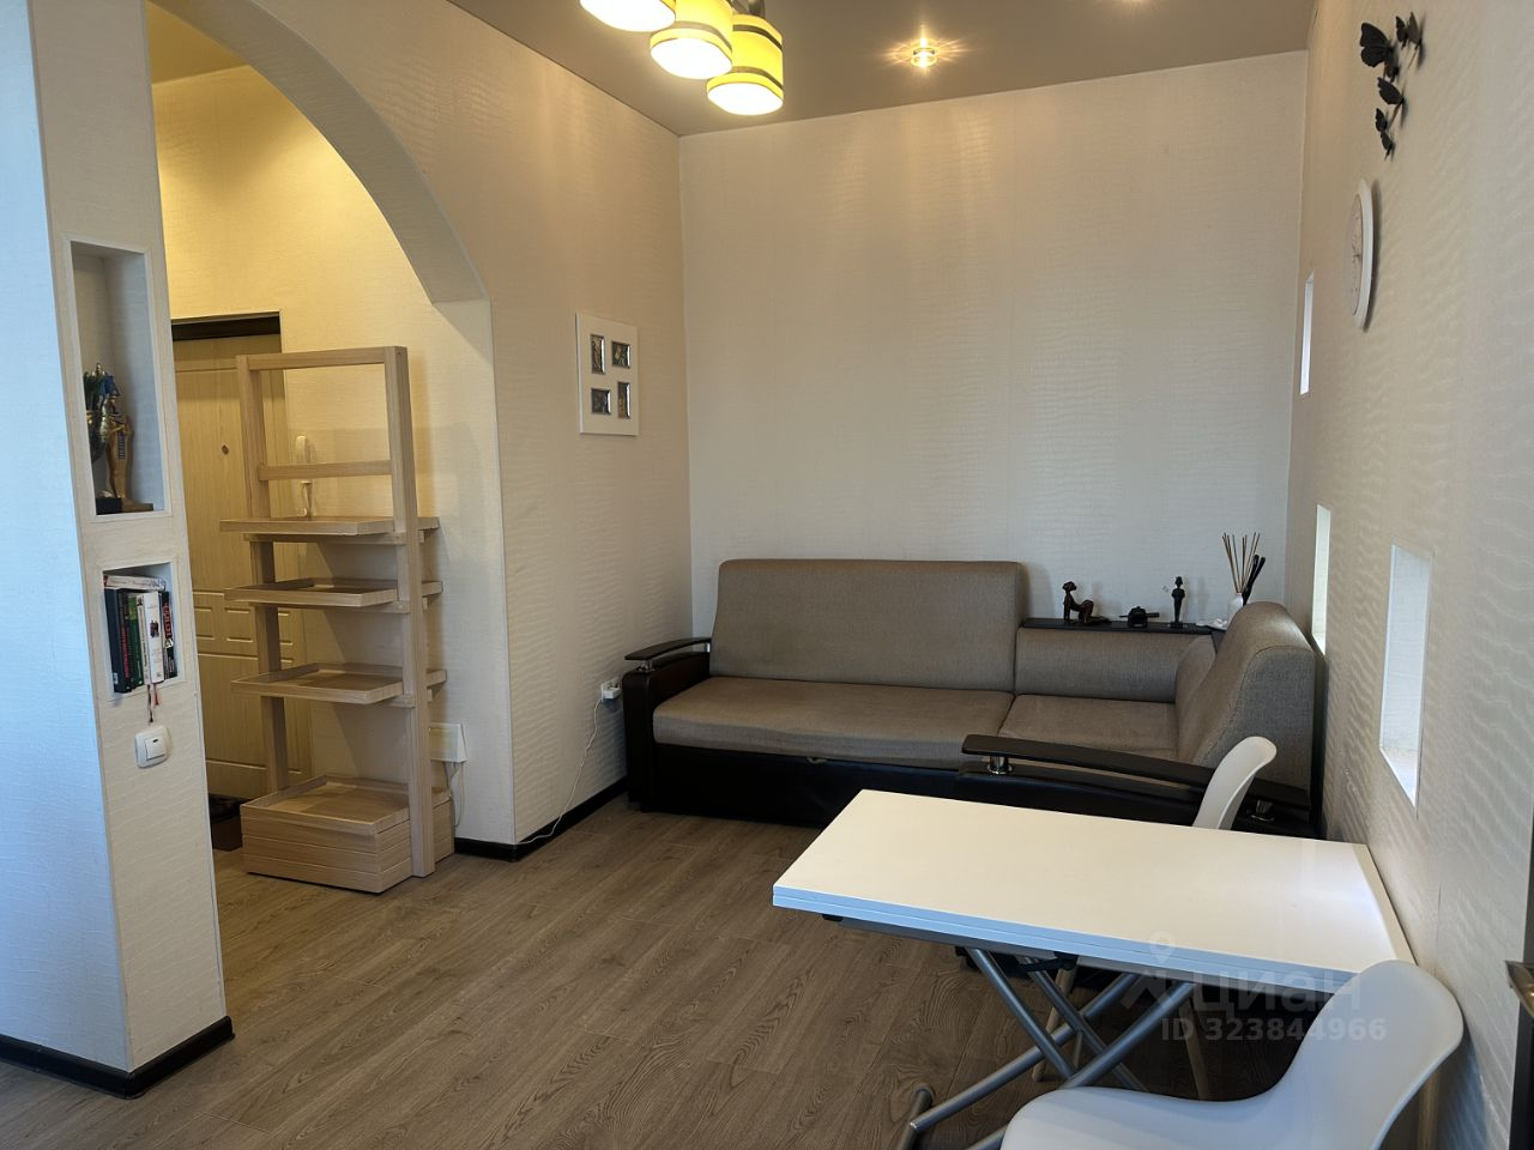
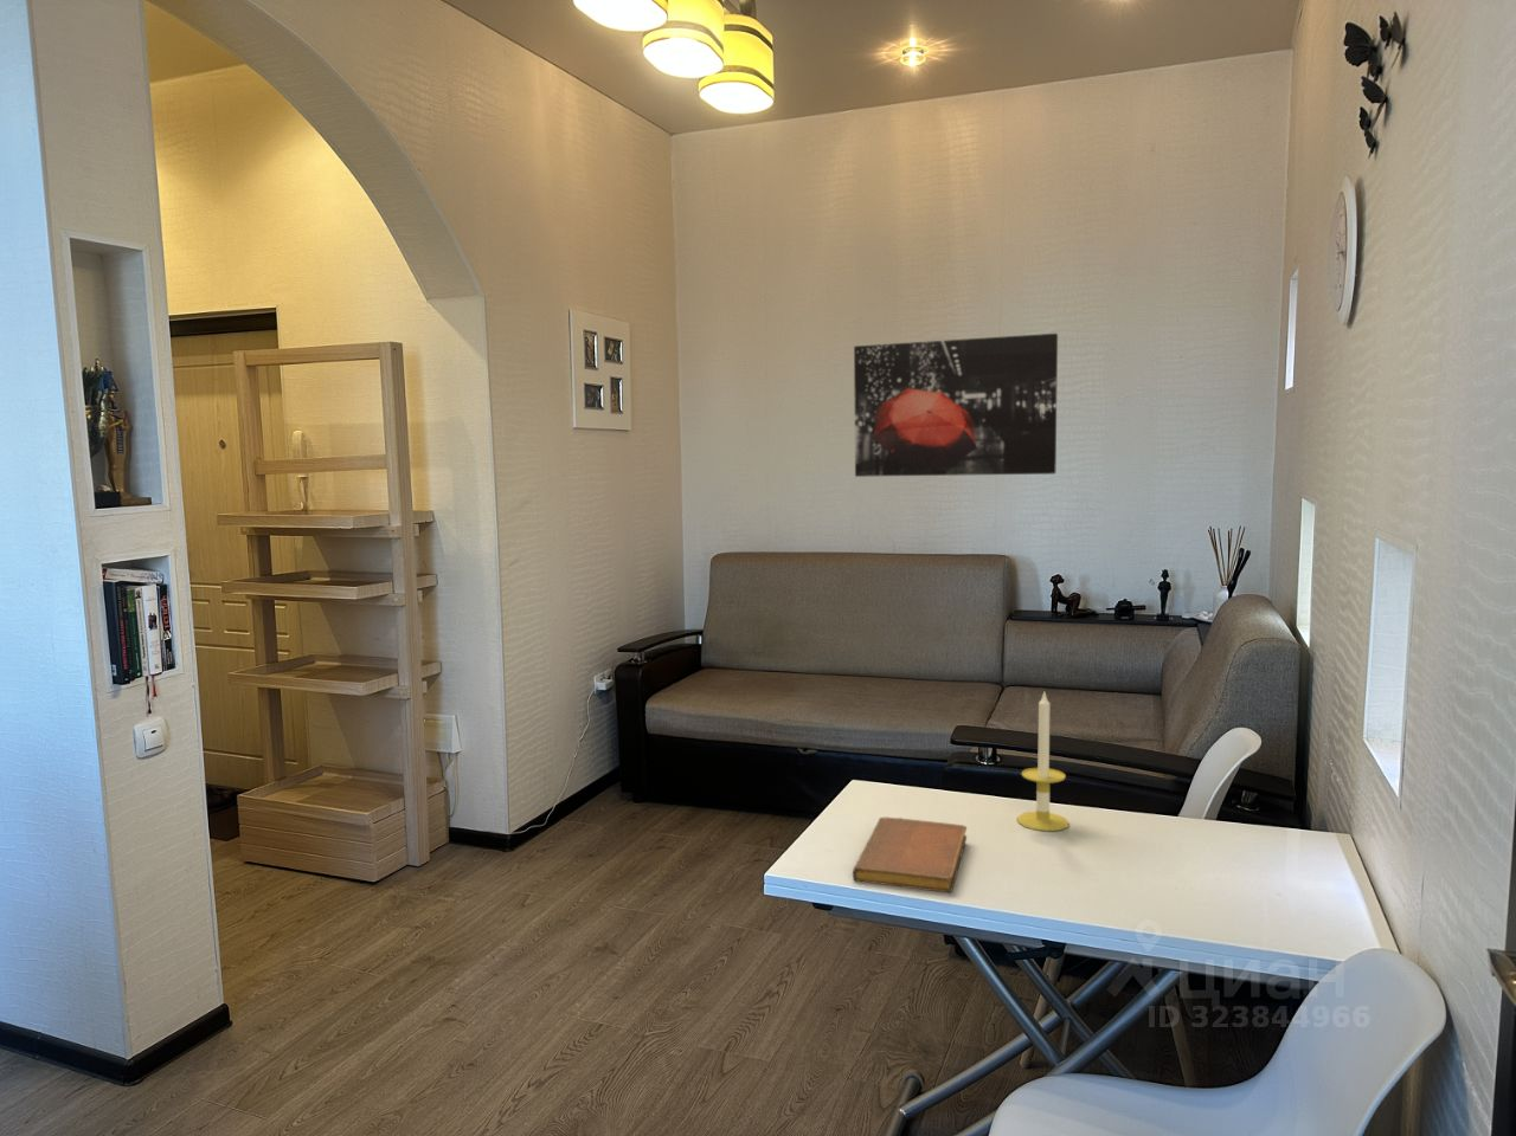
+ candle (1043, 757)
+ wall art (951, 408)
+ notebook (912, 851)
